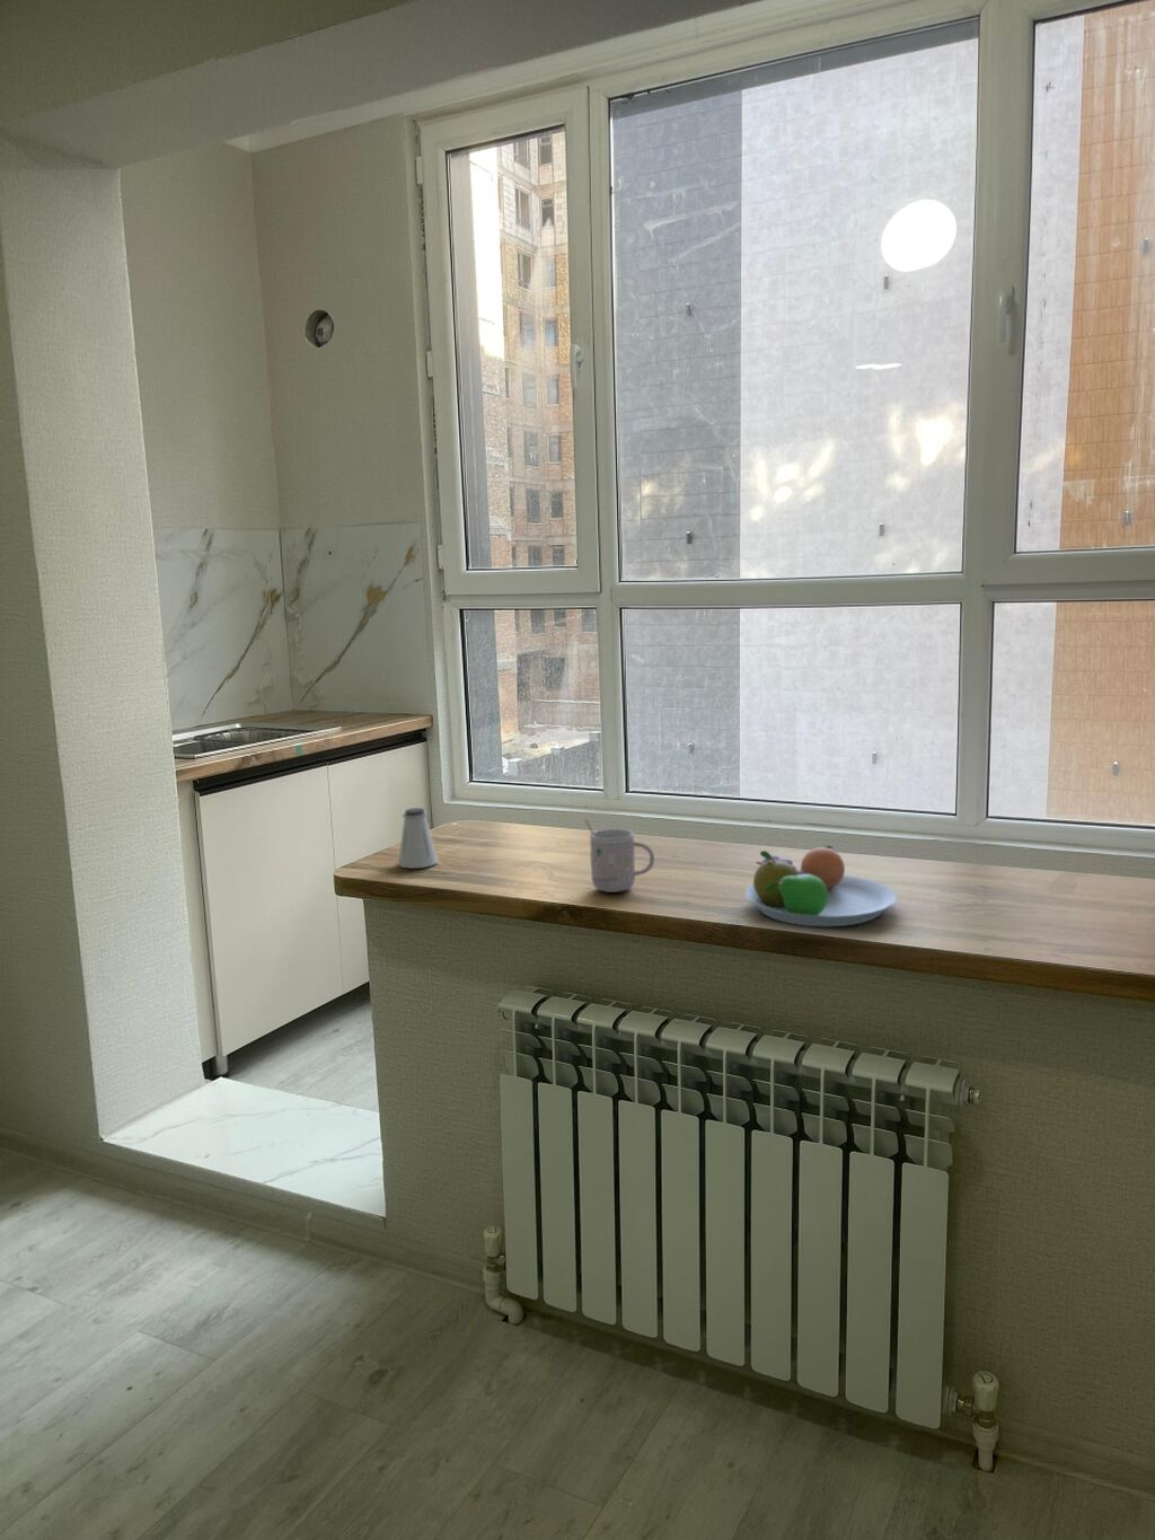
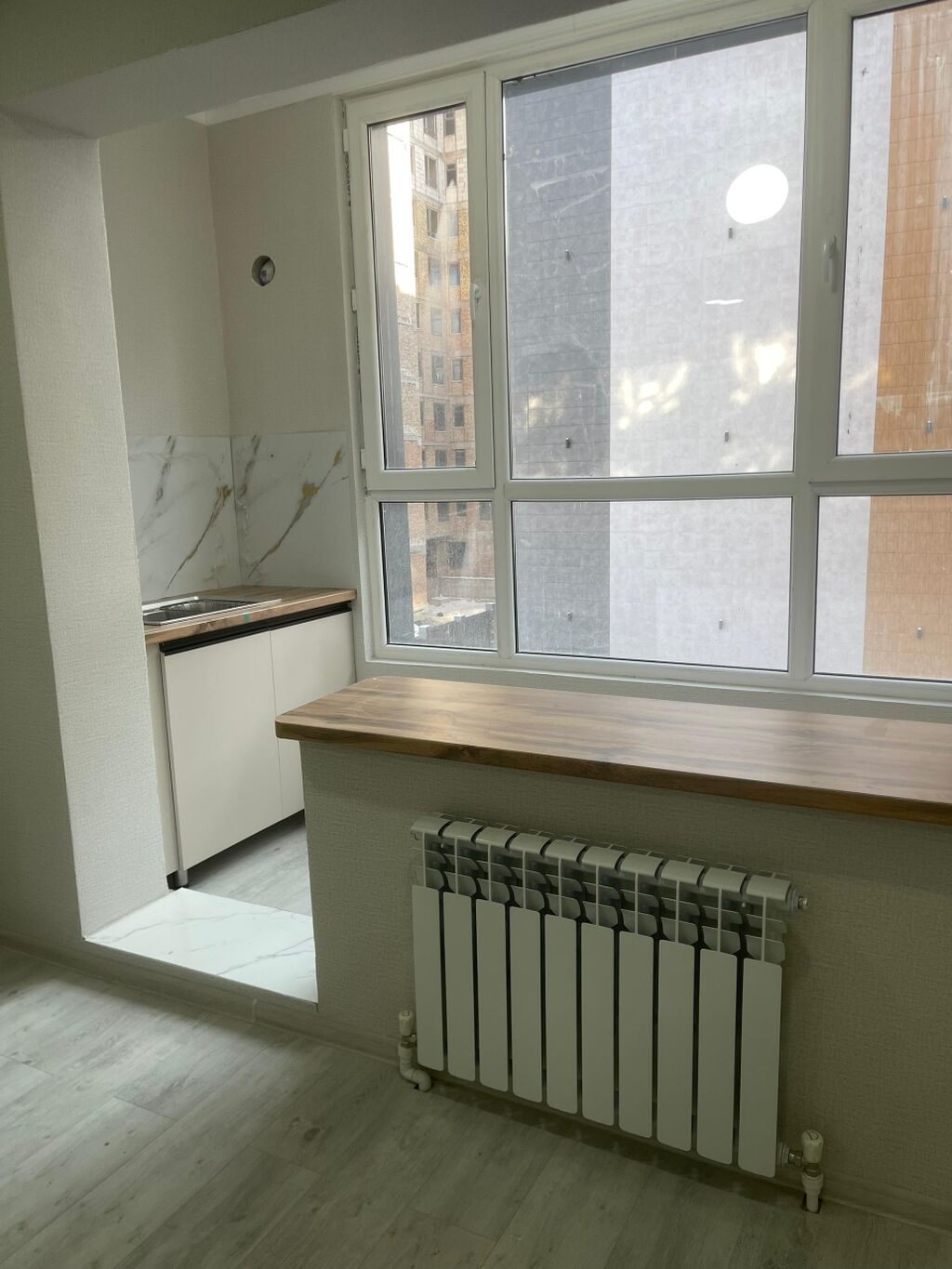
- saltshaker (416, 836)
- mug (619, 853)
- fruit bowl (814, 880)
